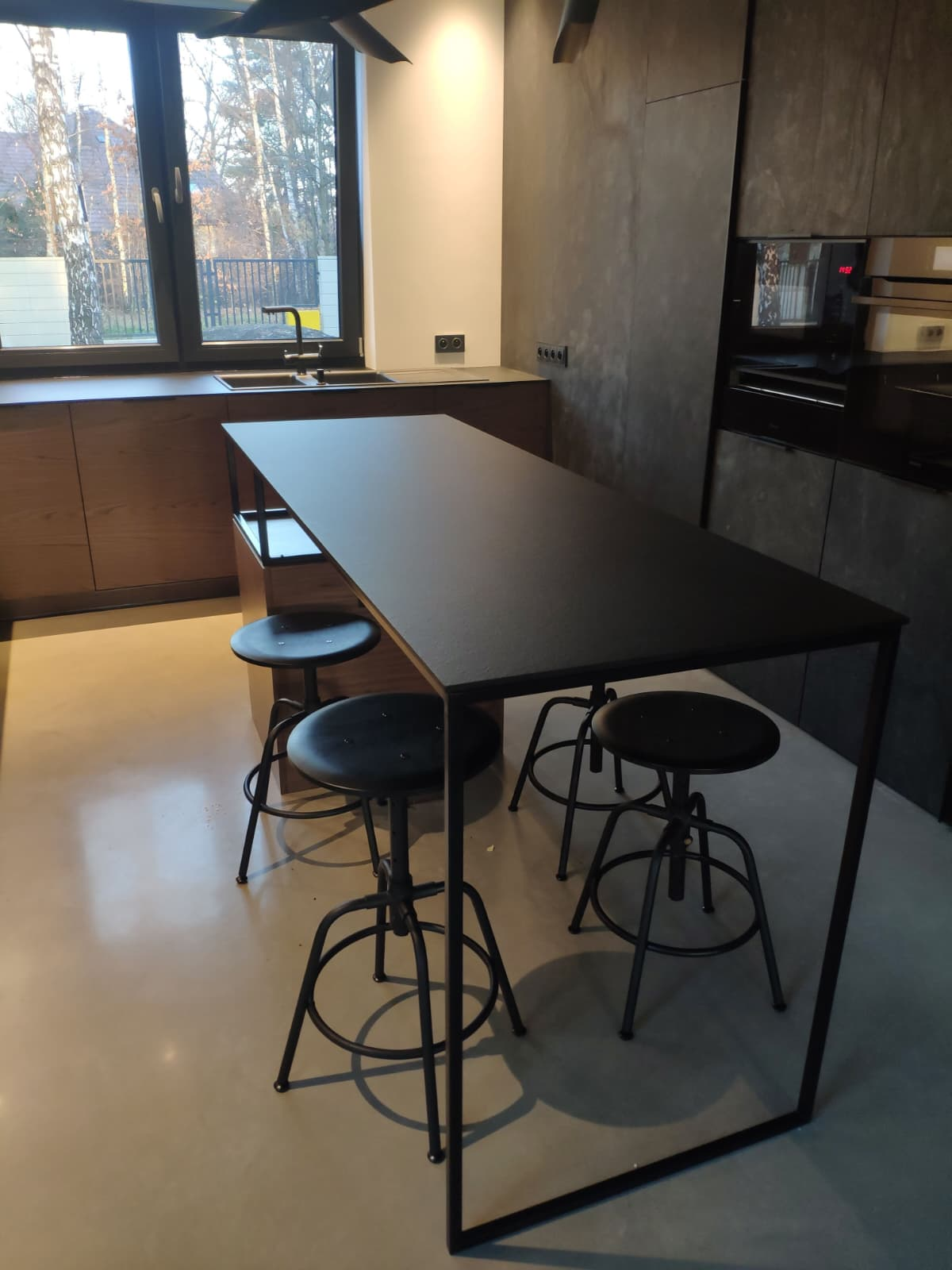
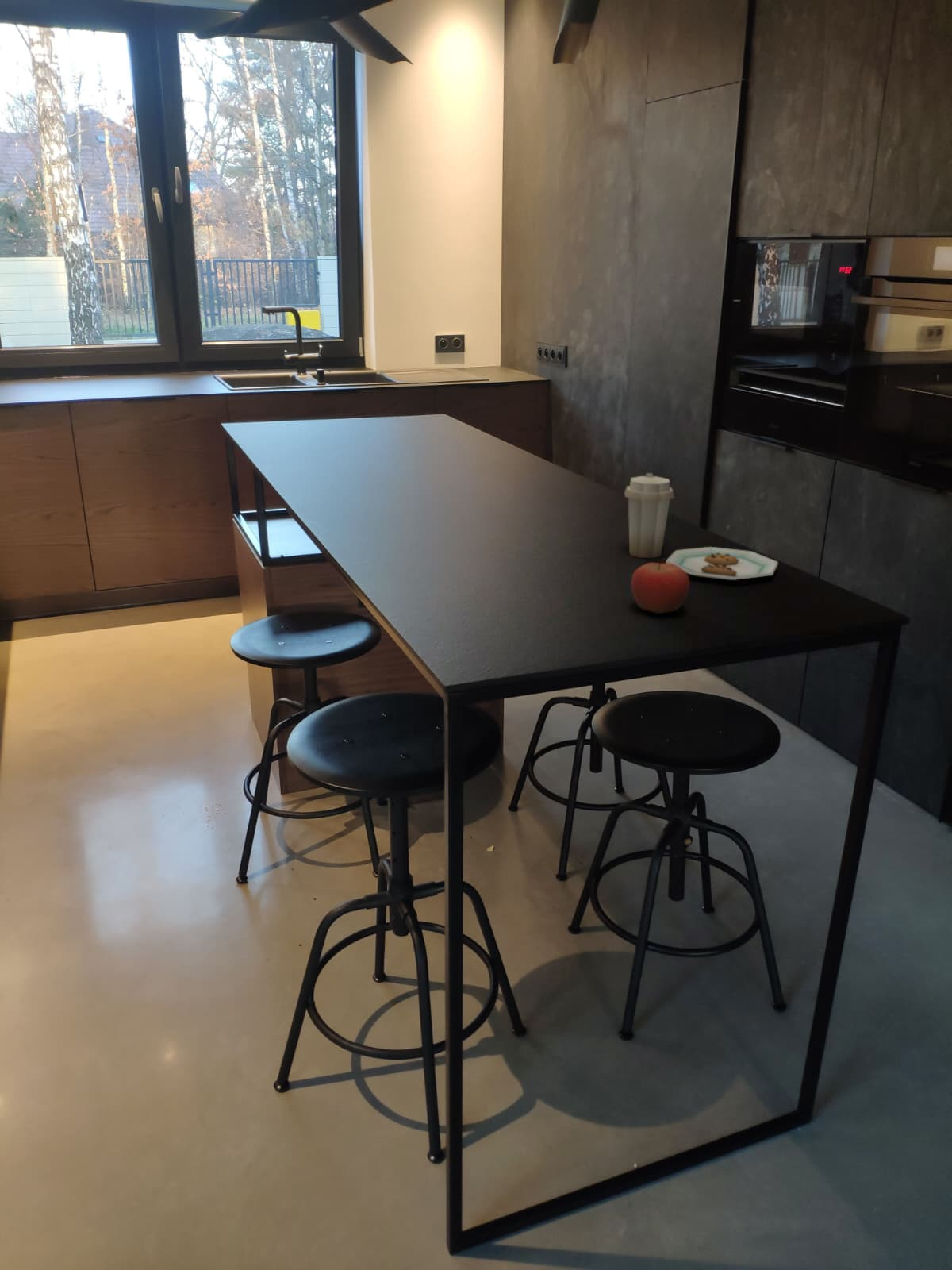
+ fruit (660, 583)
+ plate (705, 547)
